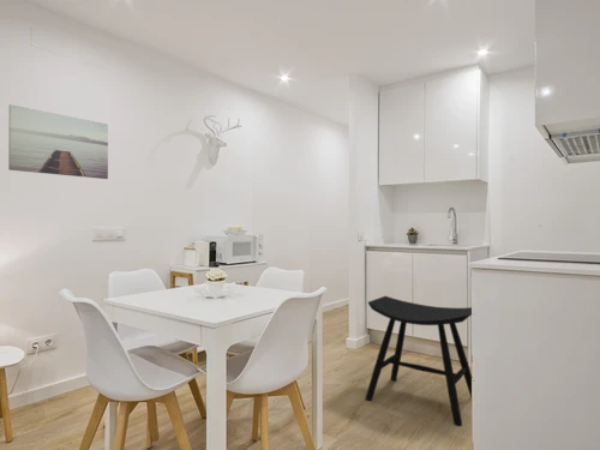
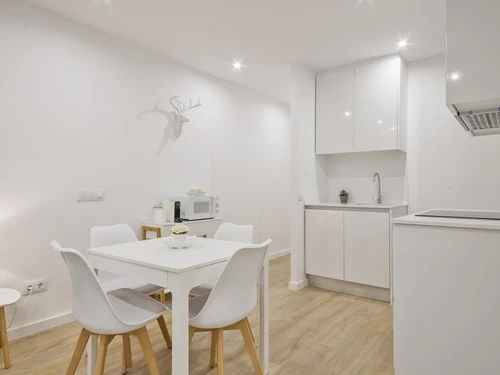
- wall art (62, 144)
- stool (420, 365)
